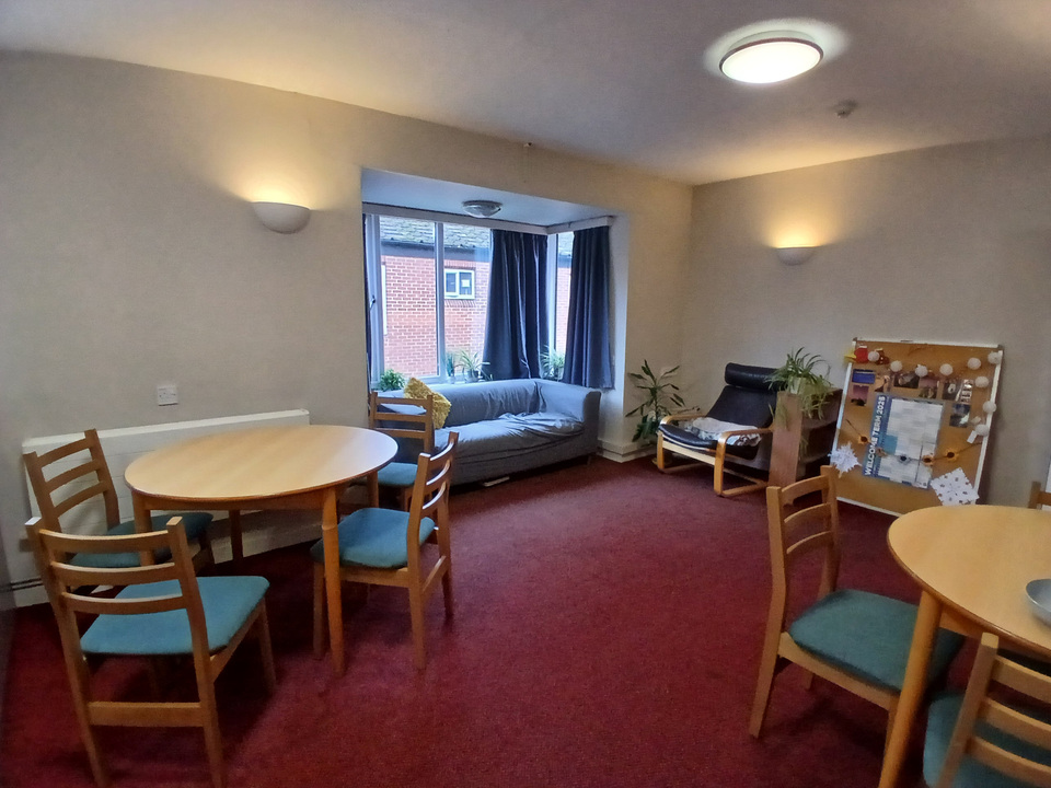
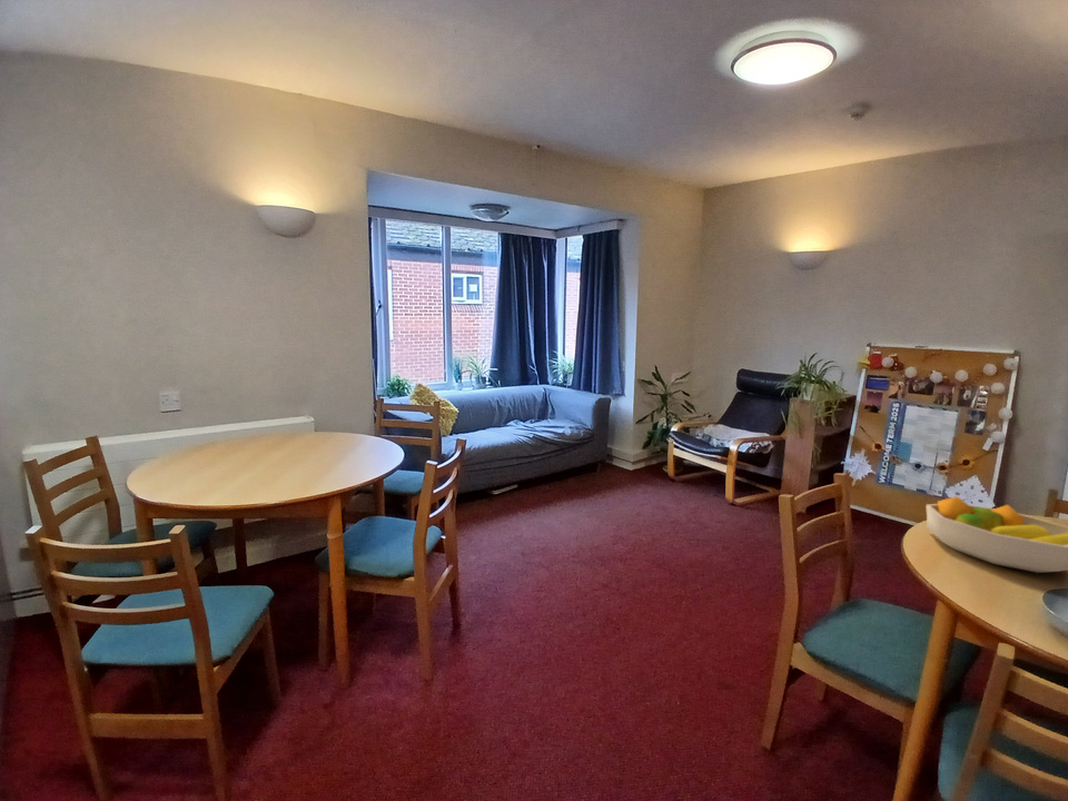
+ fruit bowl (1002, 531)
